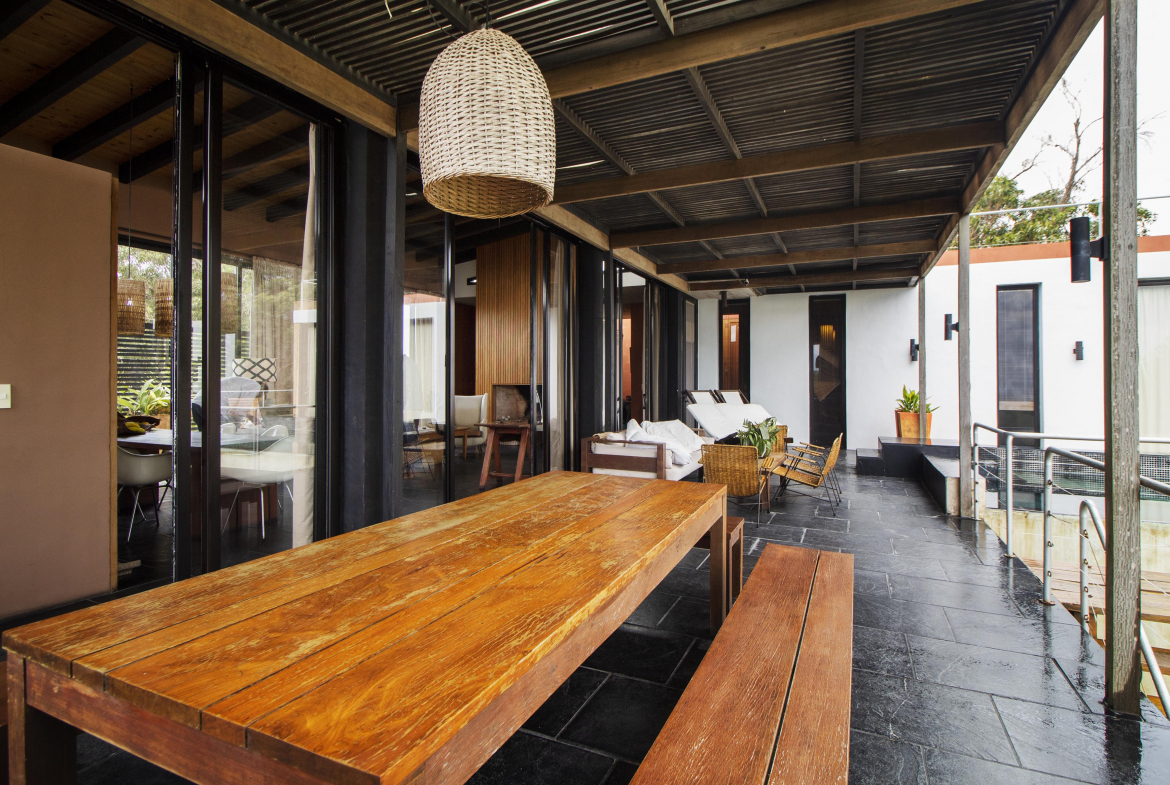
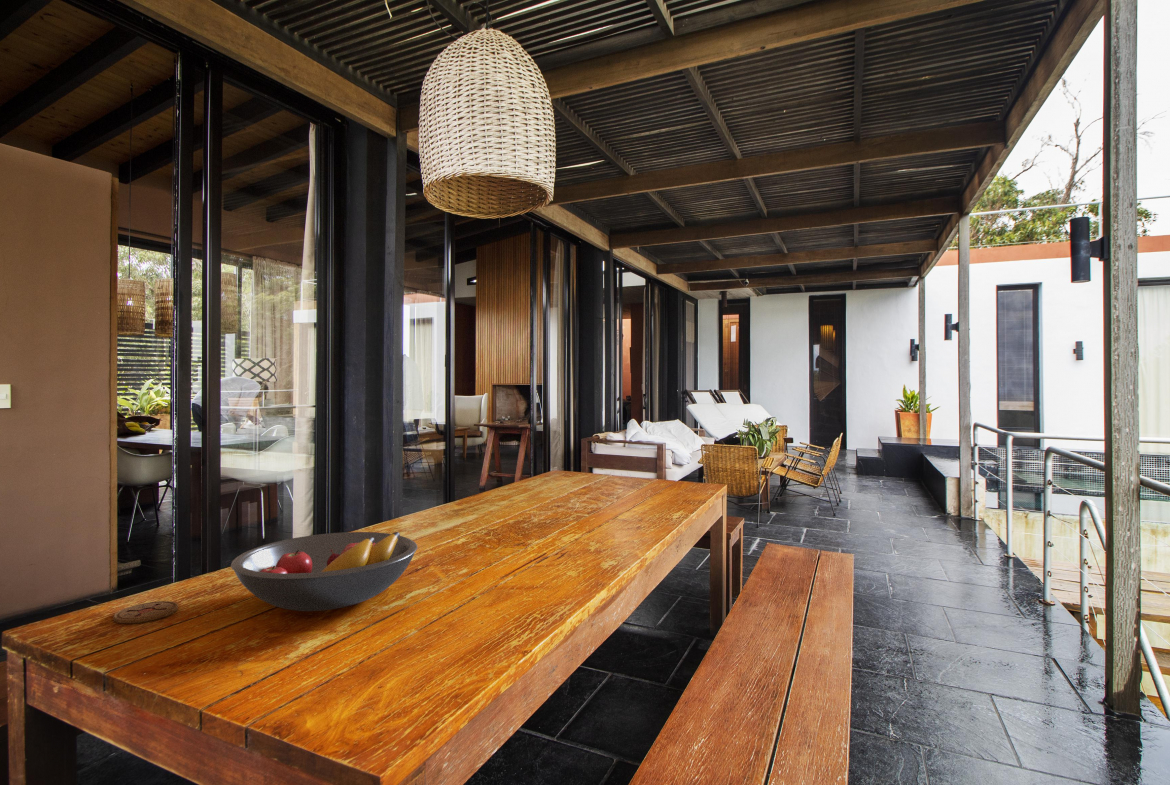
+ coaster (146, 611)
+ fruit bowl (329, 568)
